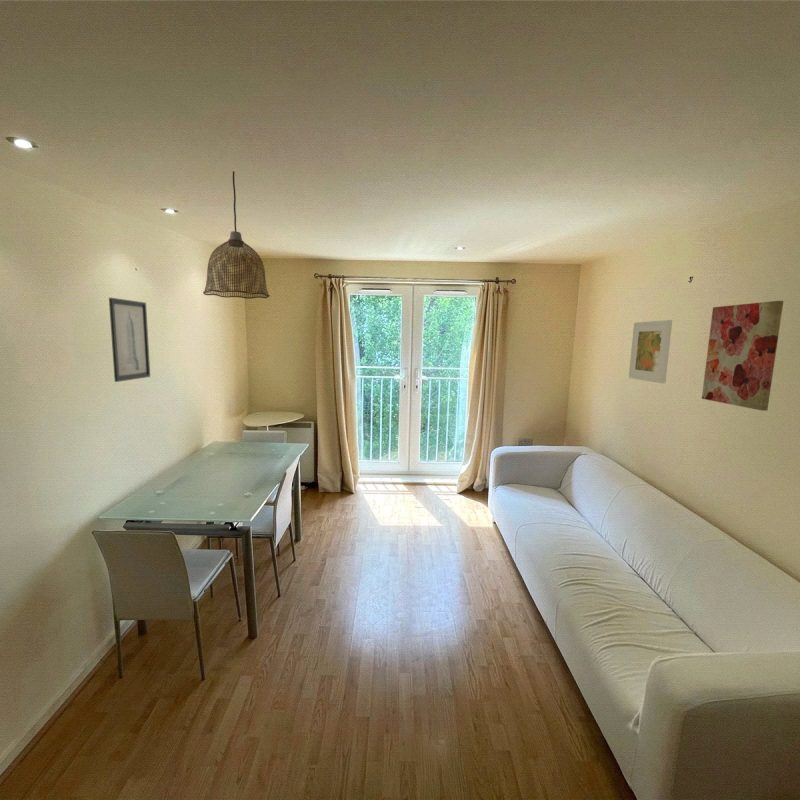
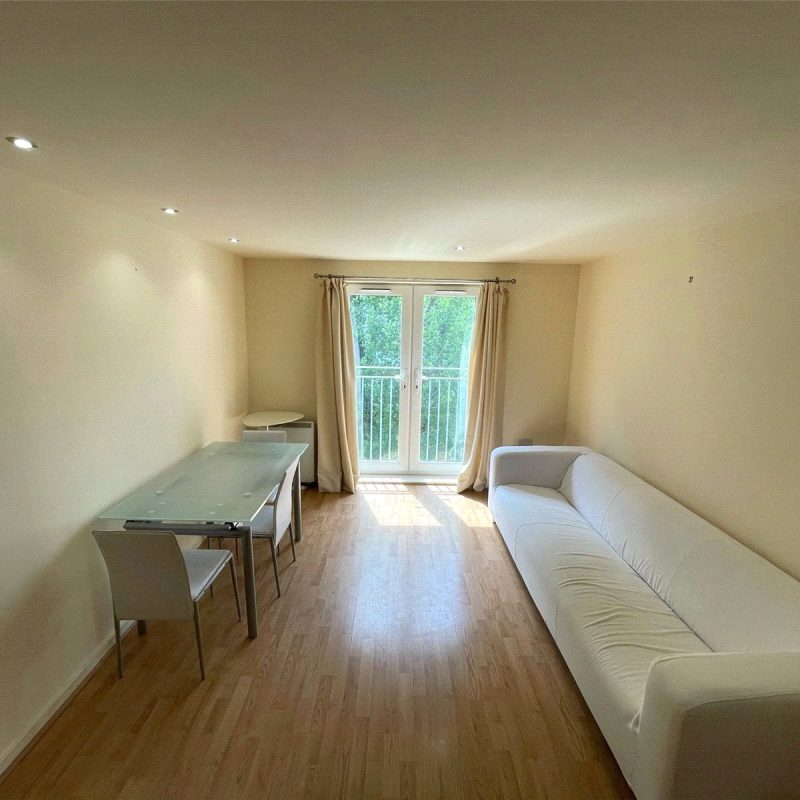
- wall art (131, 340)
- pendant lamp (235, 234)
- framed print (648, 351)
- wall art (738, 355)
